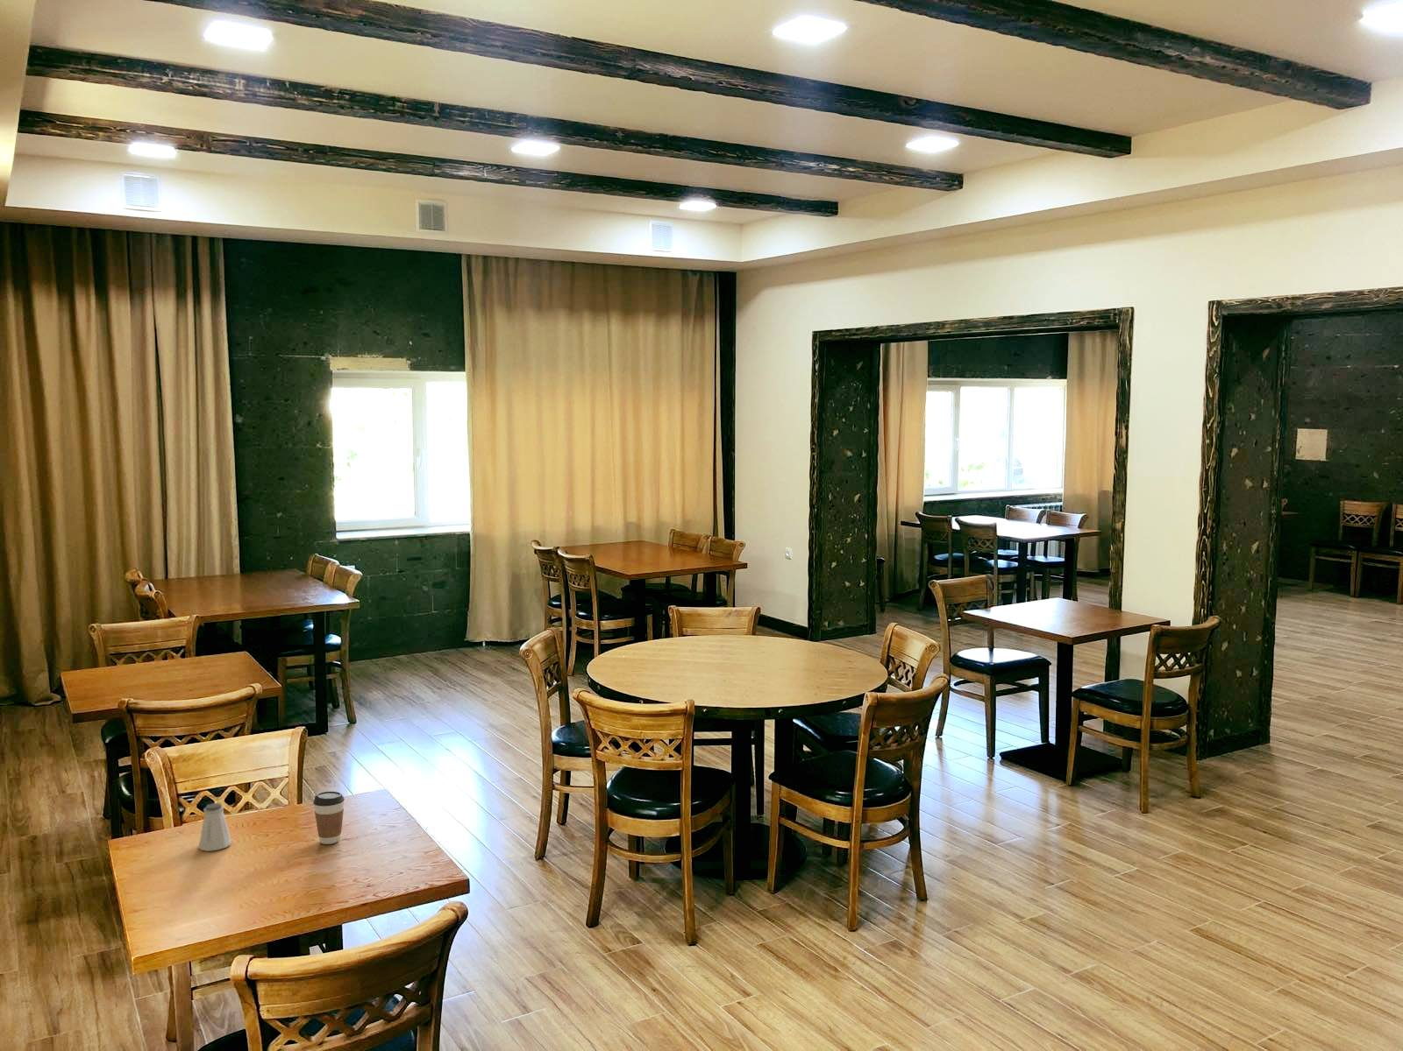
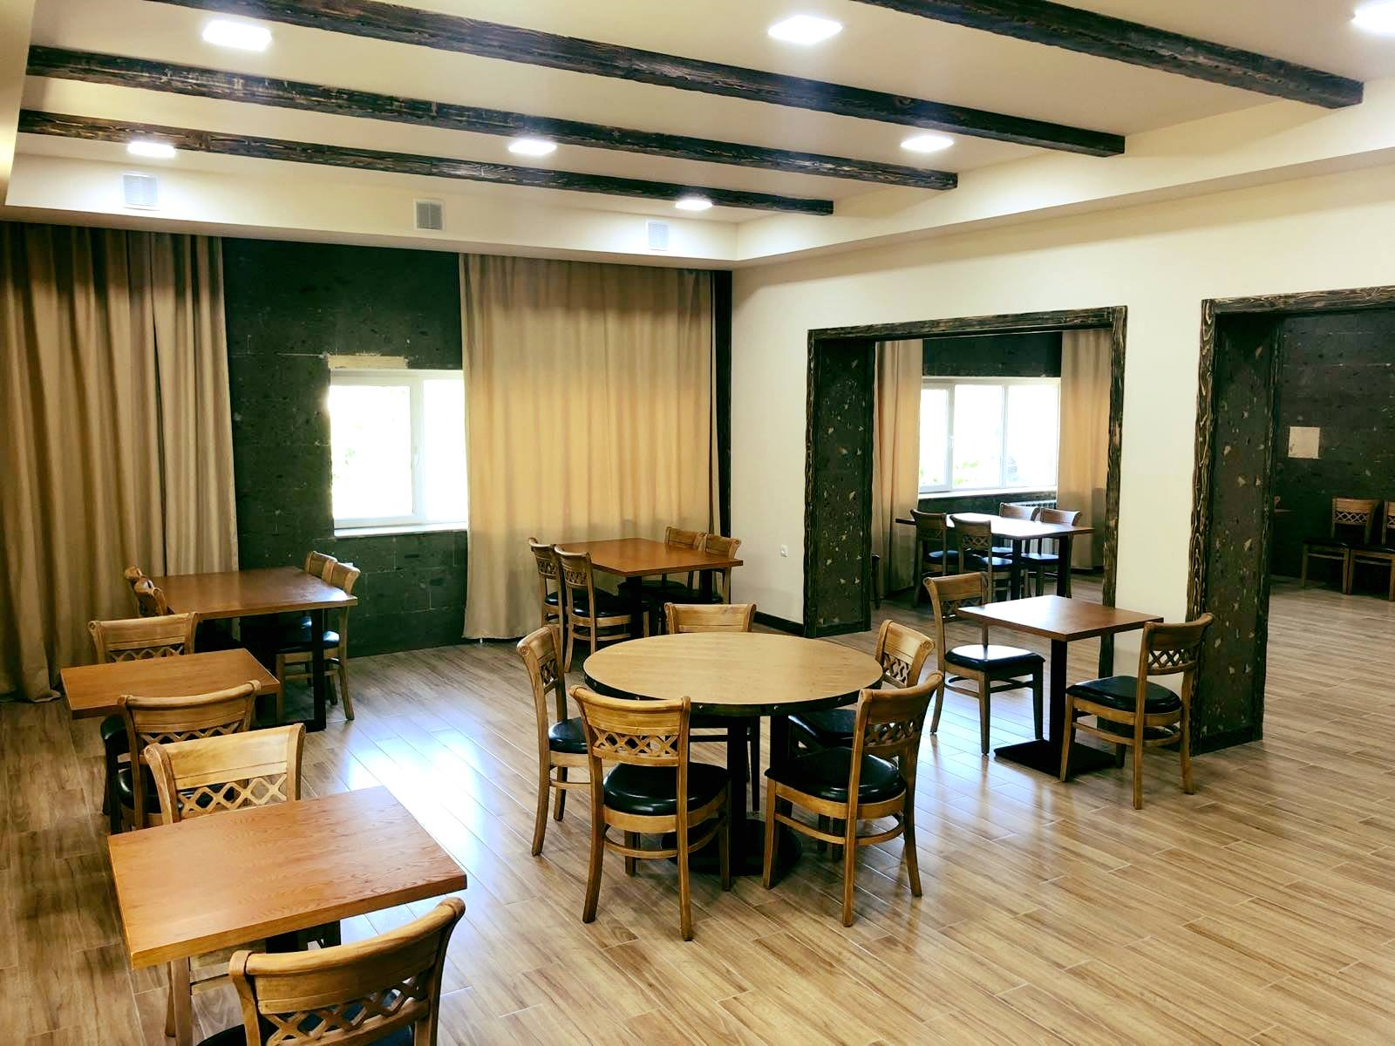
- coffee cup (329, 817)
- saltshaker (214, 825)
